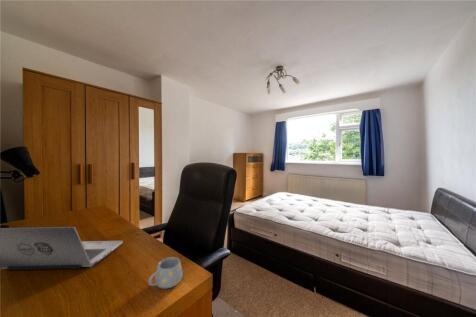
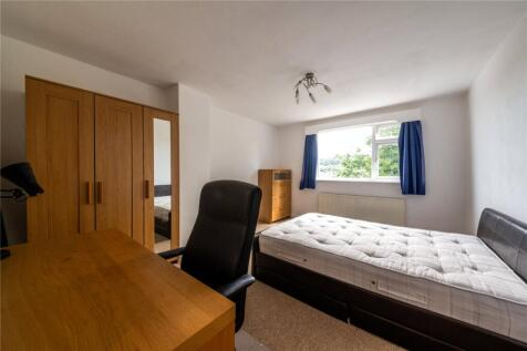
- laptop (61, 237)
- mug (165, 274)
